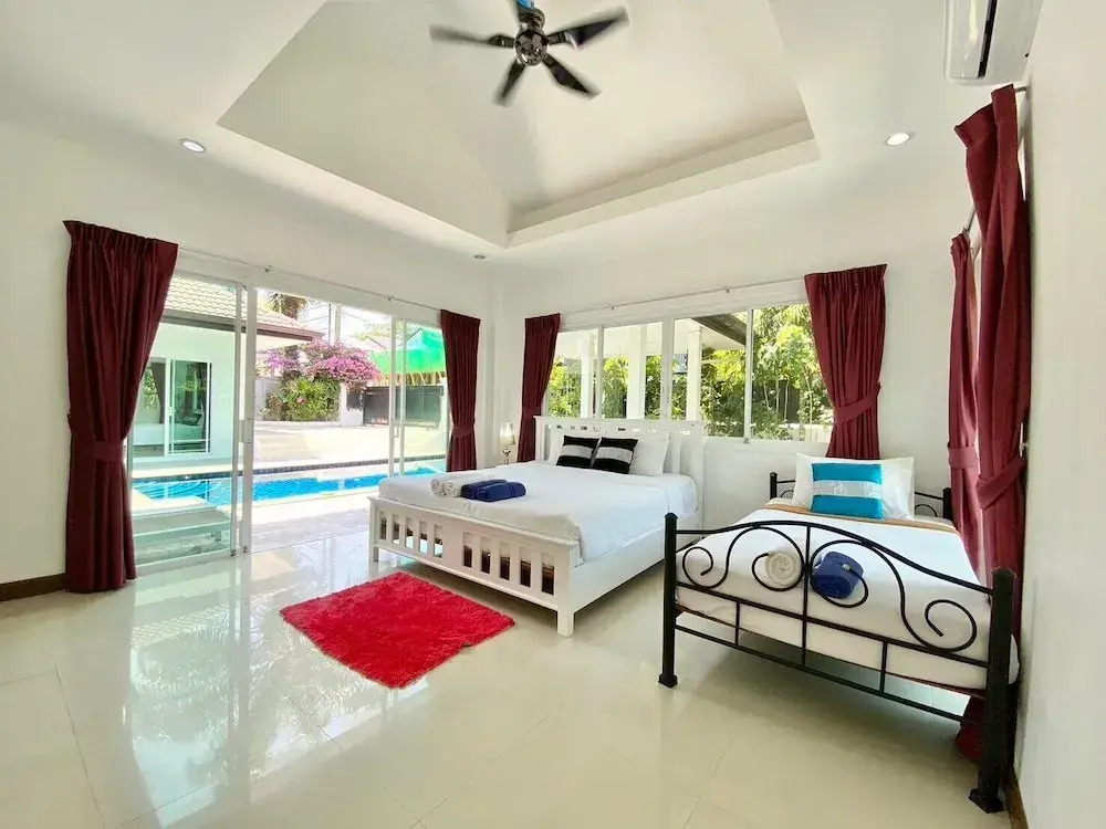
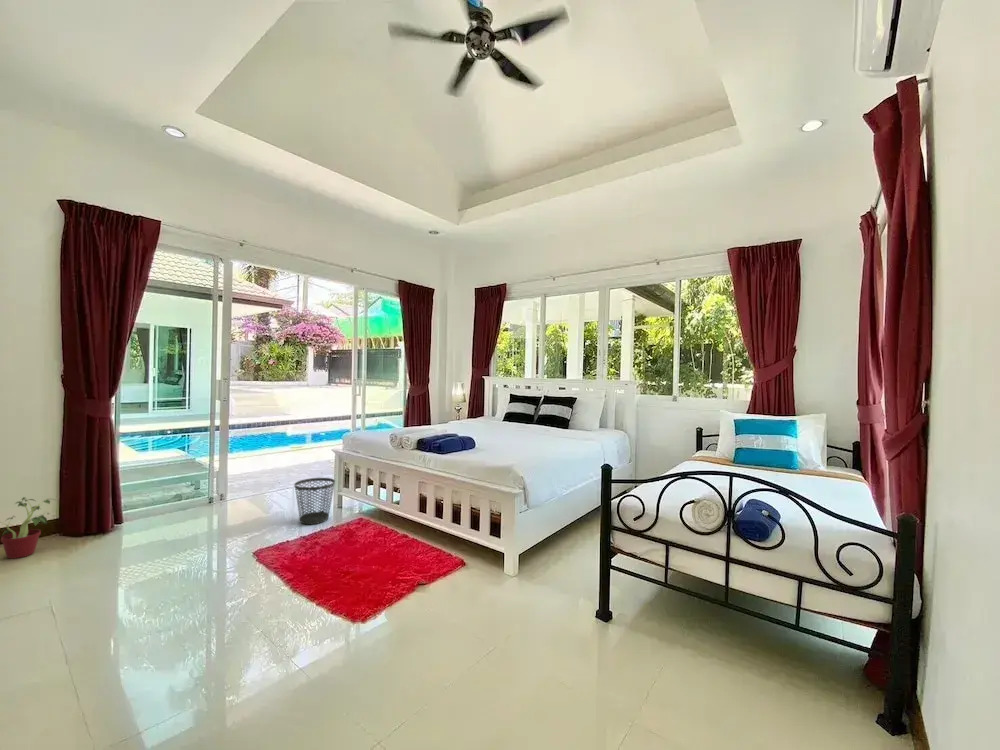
+ wastebasket (315, 500)
+ potted plant (26, 523)
